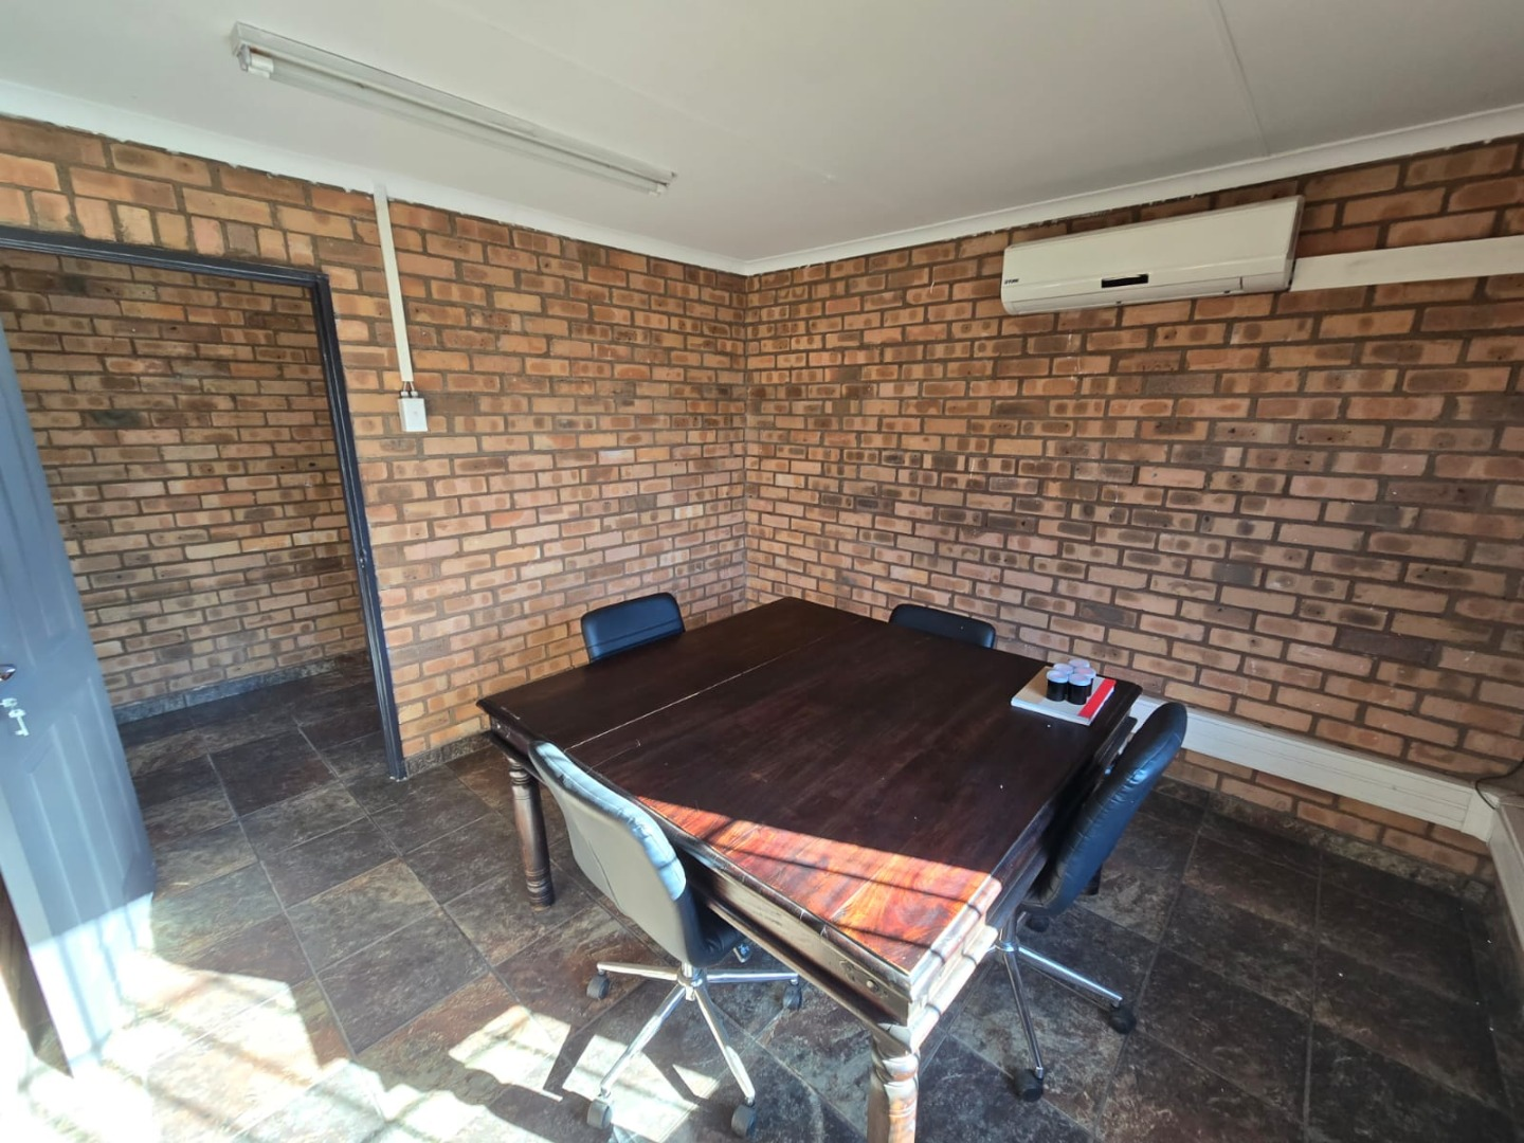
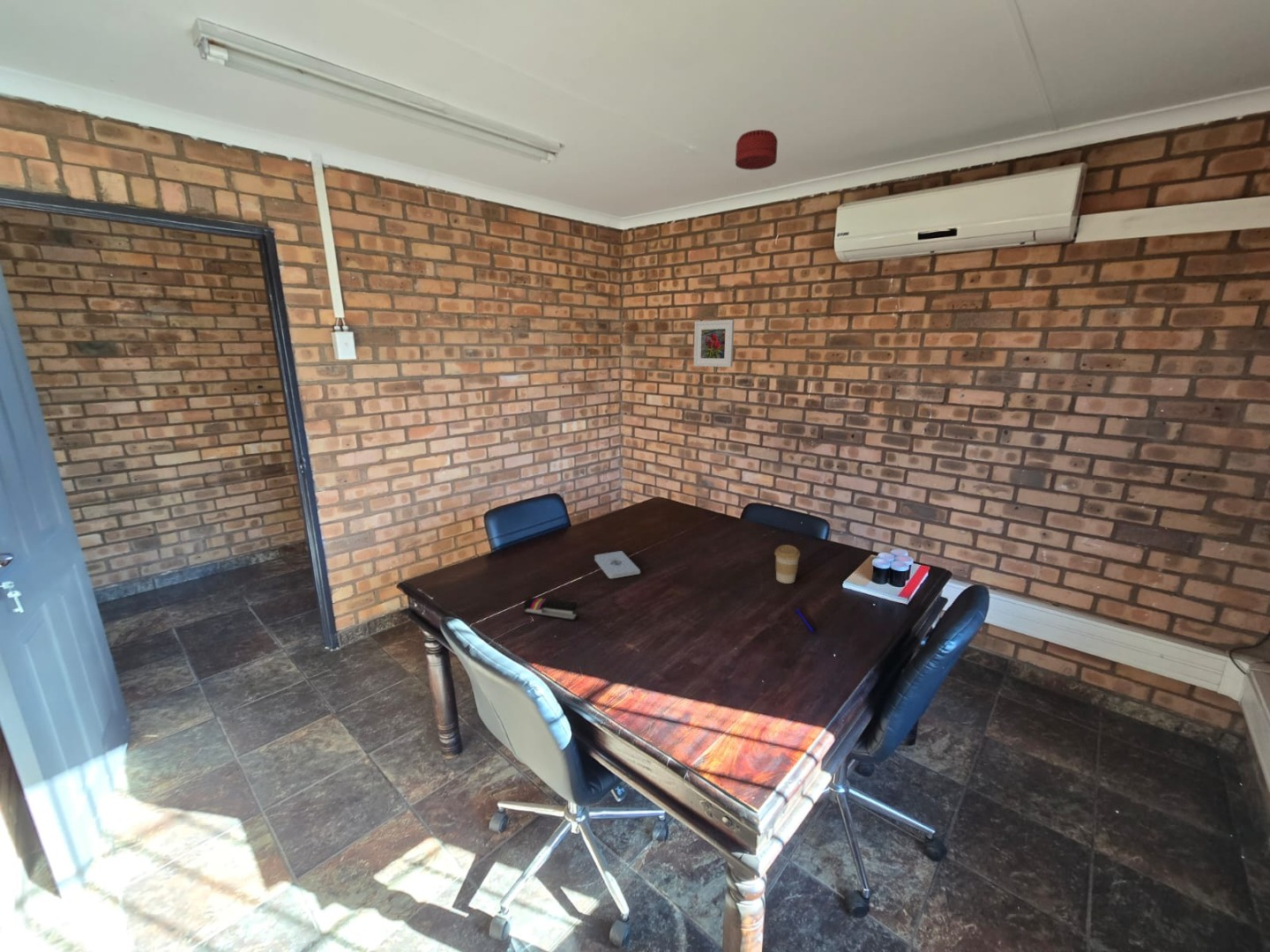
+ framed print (713, 344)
+ smoke detector (756, 149)
+ coffee cup (786, 563)
+ notepad (616, 563)
+ pen (804, 620)
+ stapler (550, 607)
